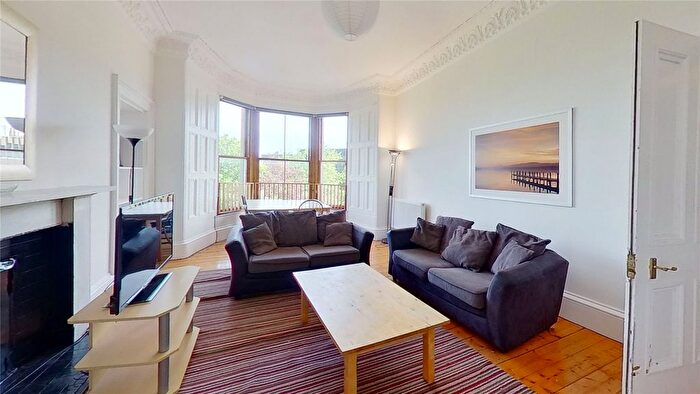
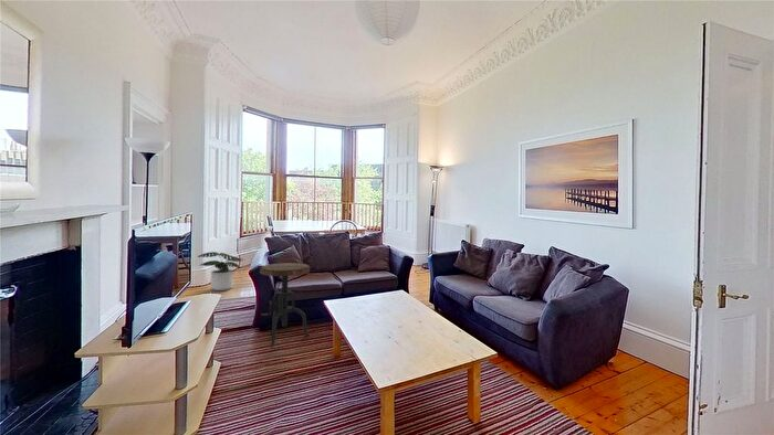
+ side table (285, 301)
+ potted plant (223, 269)
